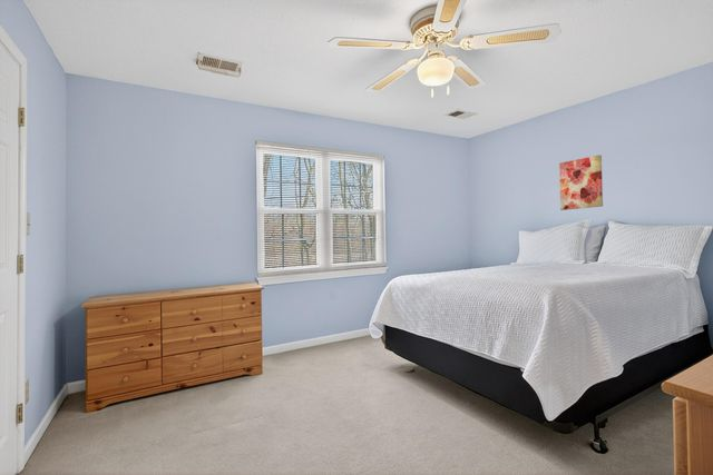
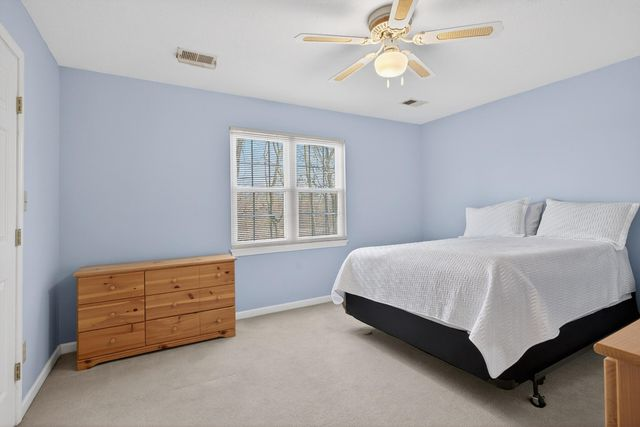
- wall art (579, 184)
